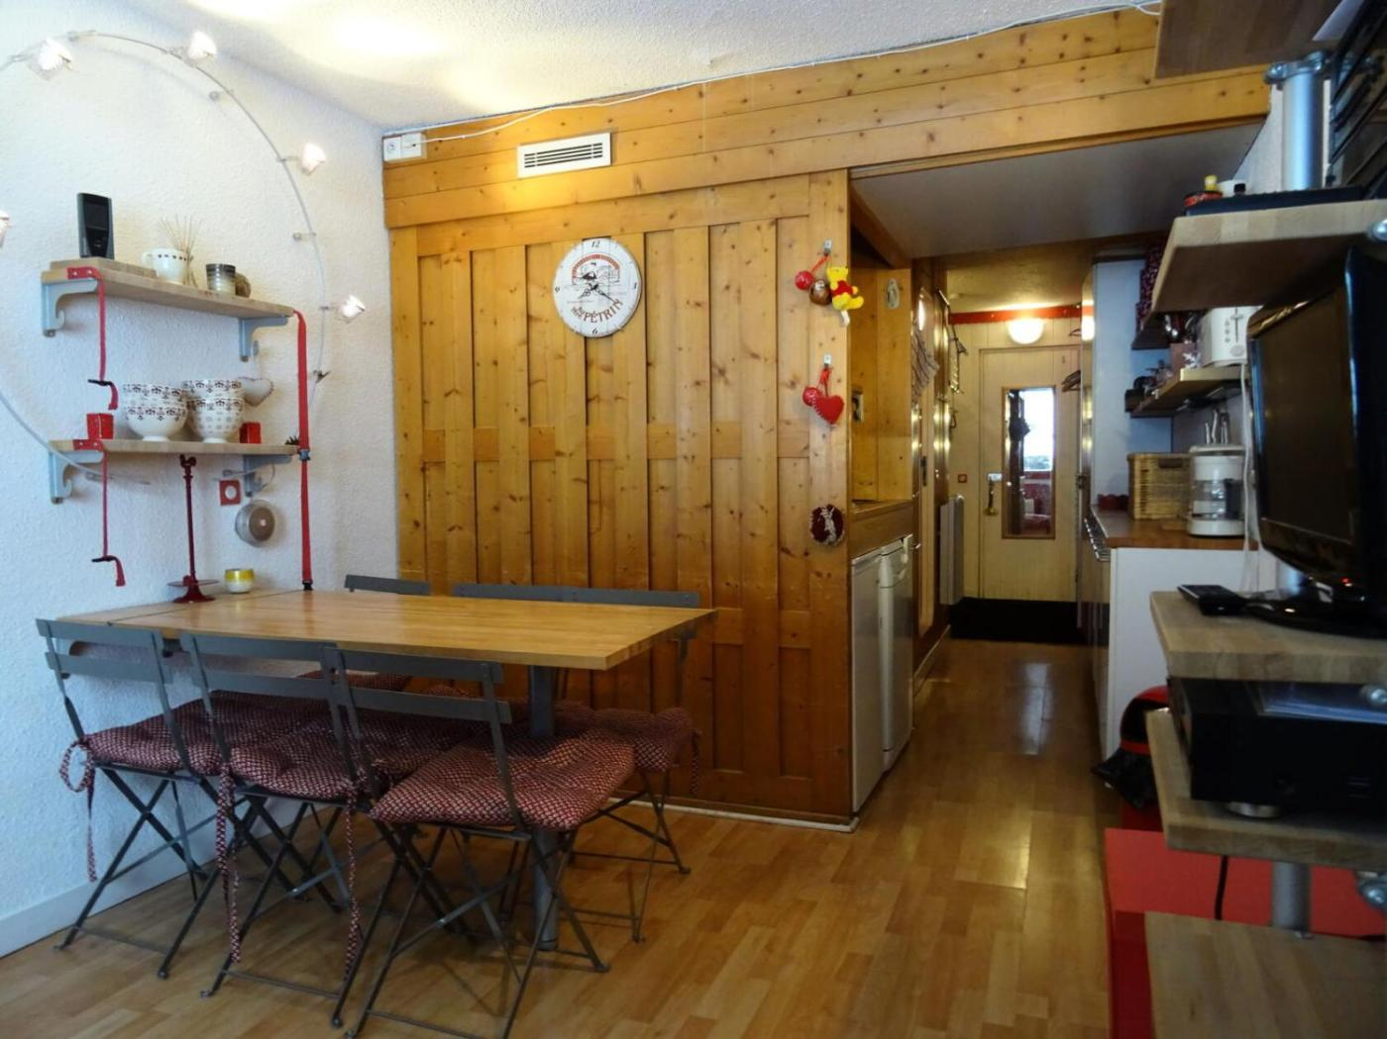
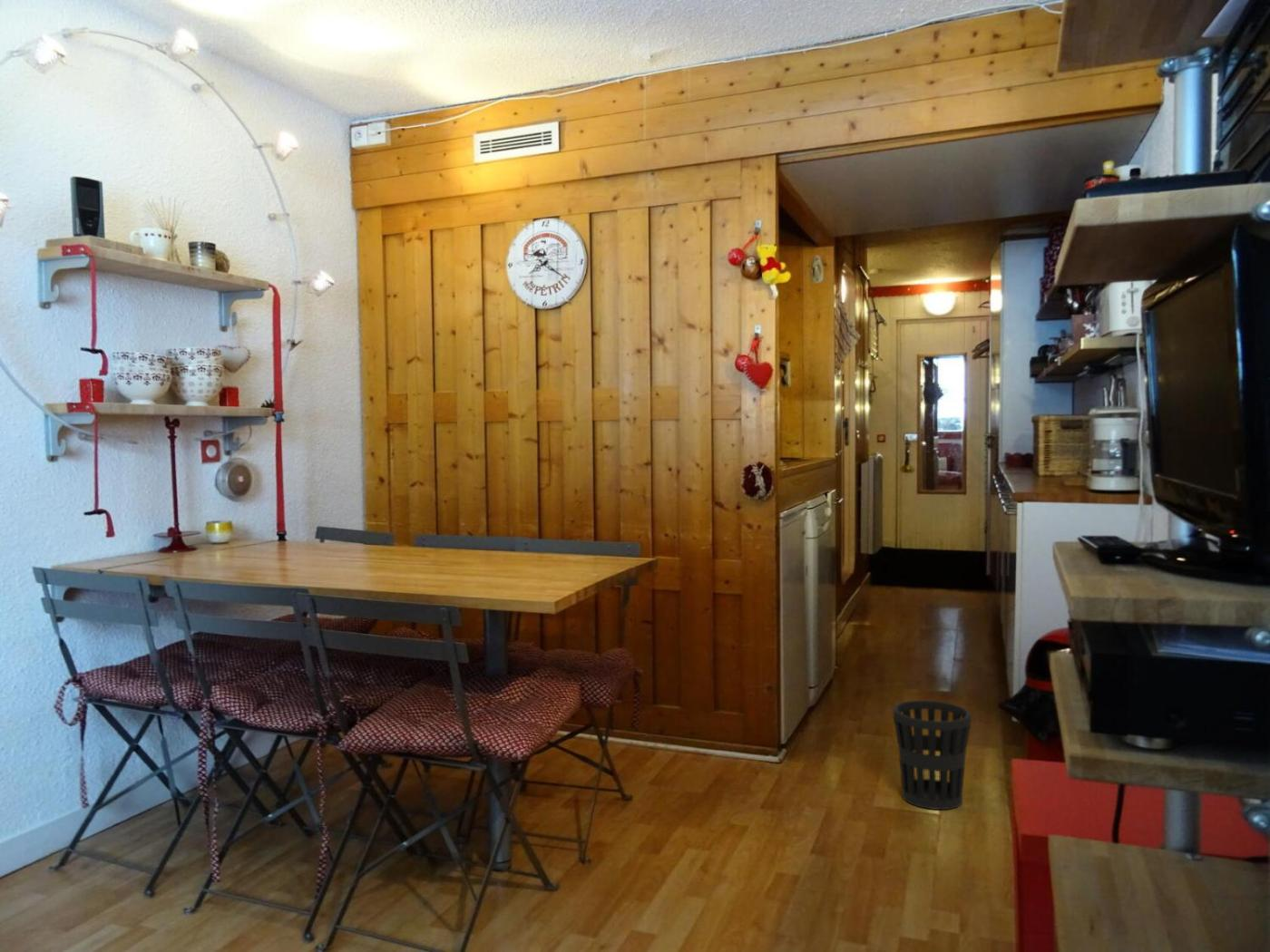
+ wastebasket (932, 754)
